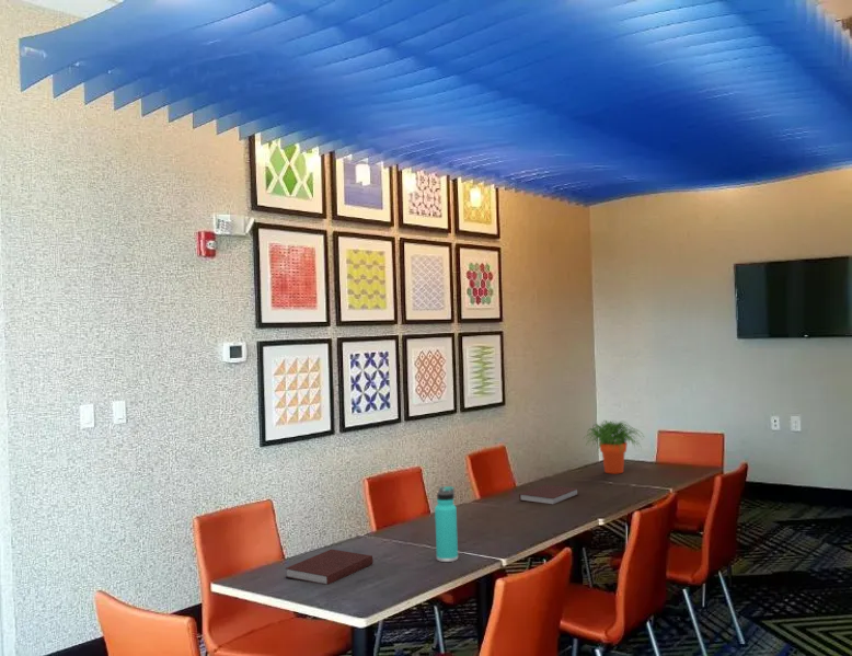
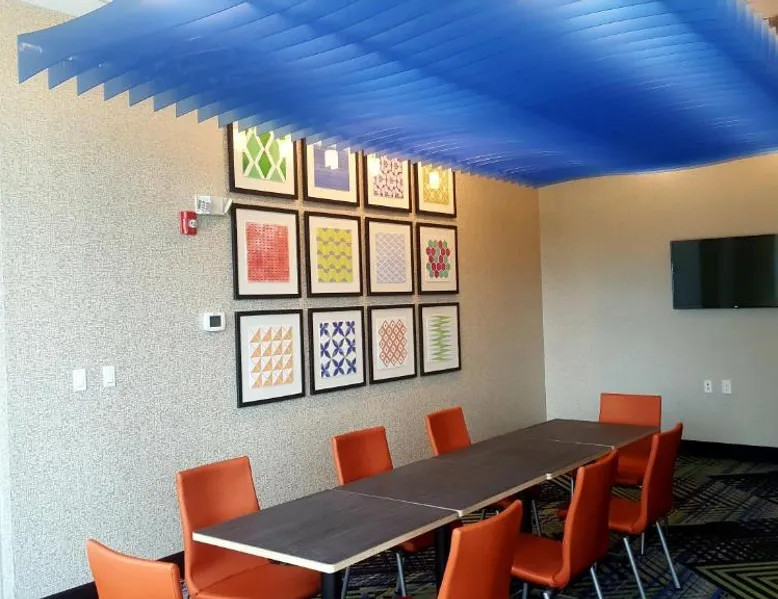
- notebook (330, 566)
- thermos bottle (446, 522)
- notebook (549, 494)
- potted plant (612, 446)
